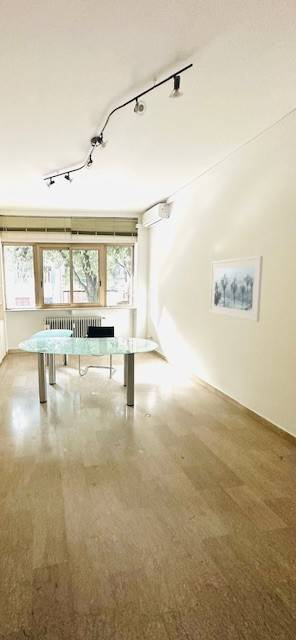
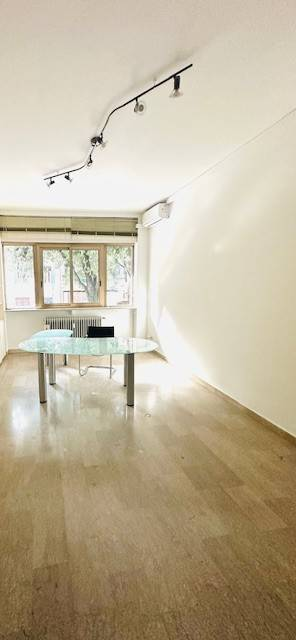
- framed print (232, 288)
